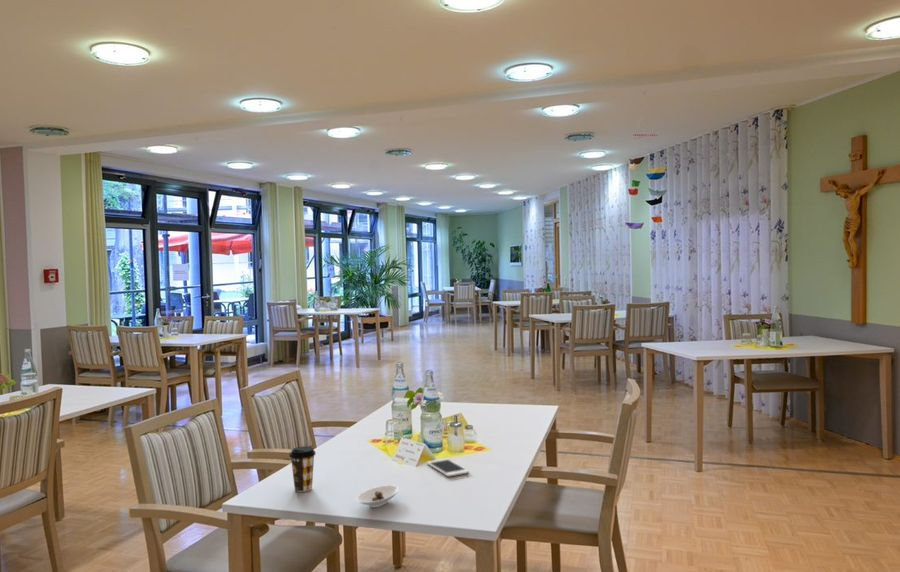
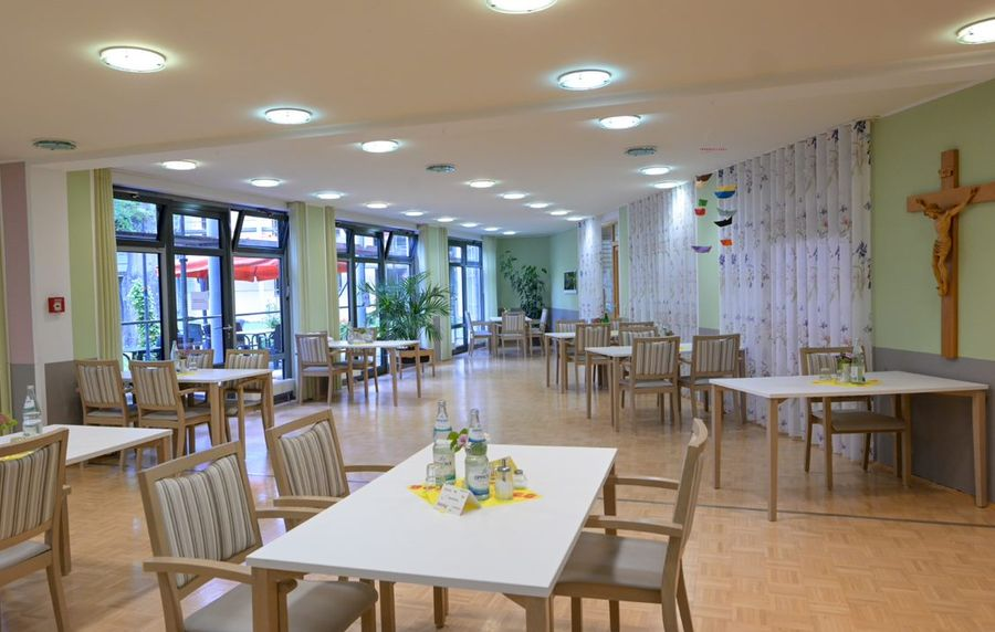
- coffee cup (302, 469)
- saucer (378, 497)
- cell phone (447, 467)
